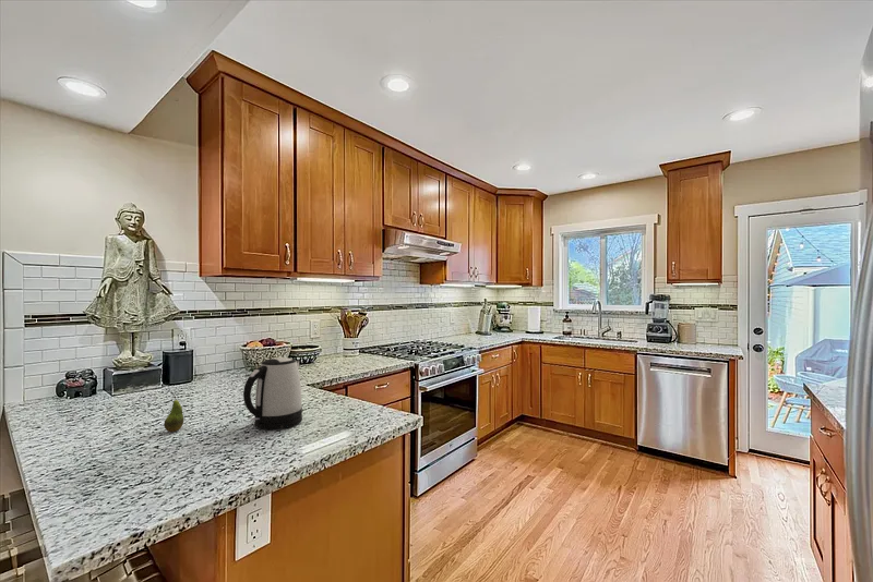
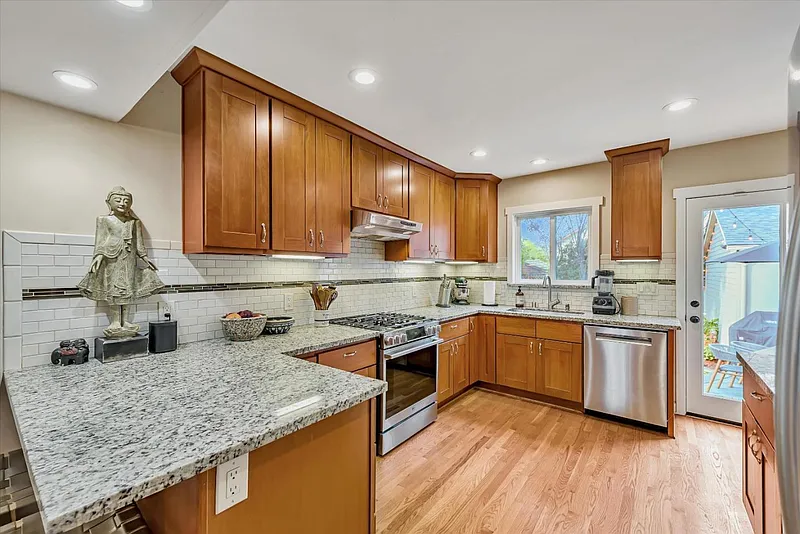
- fruit (174, 412)
- kettle (273, 391)
